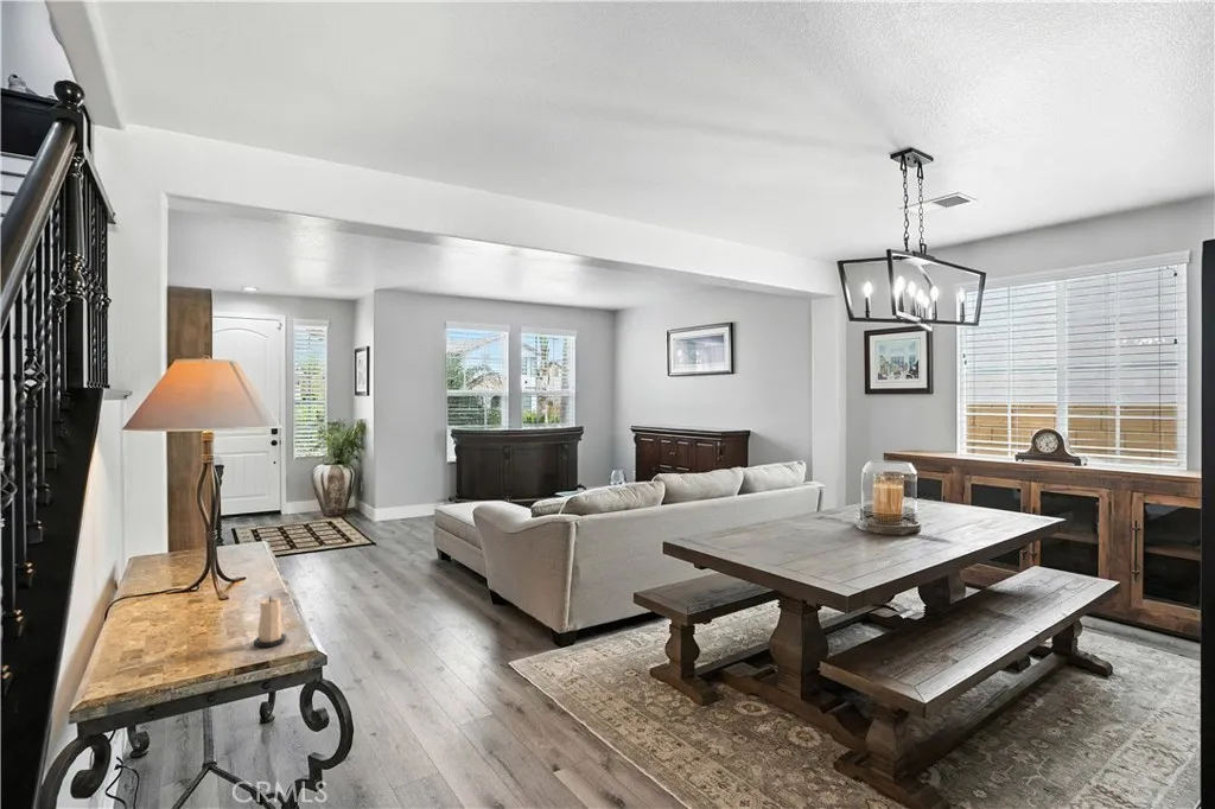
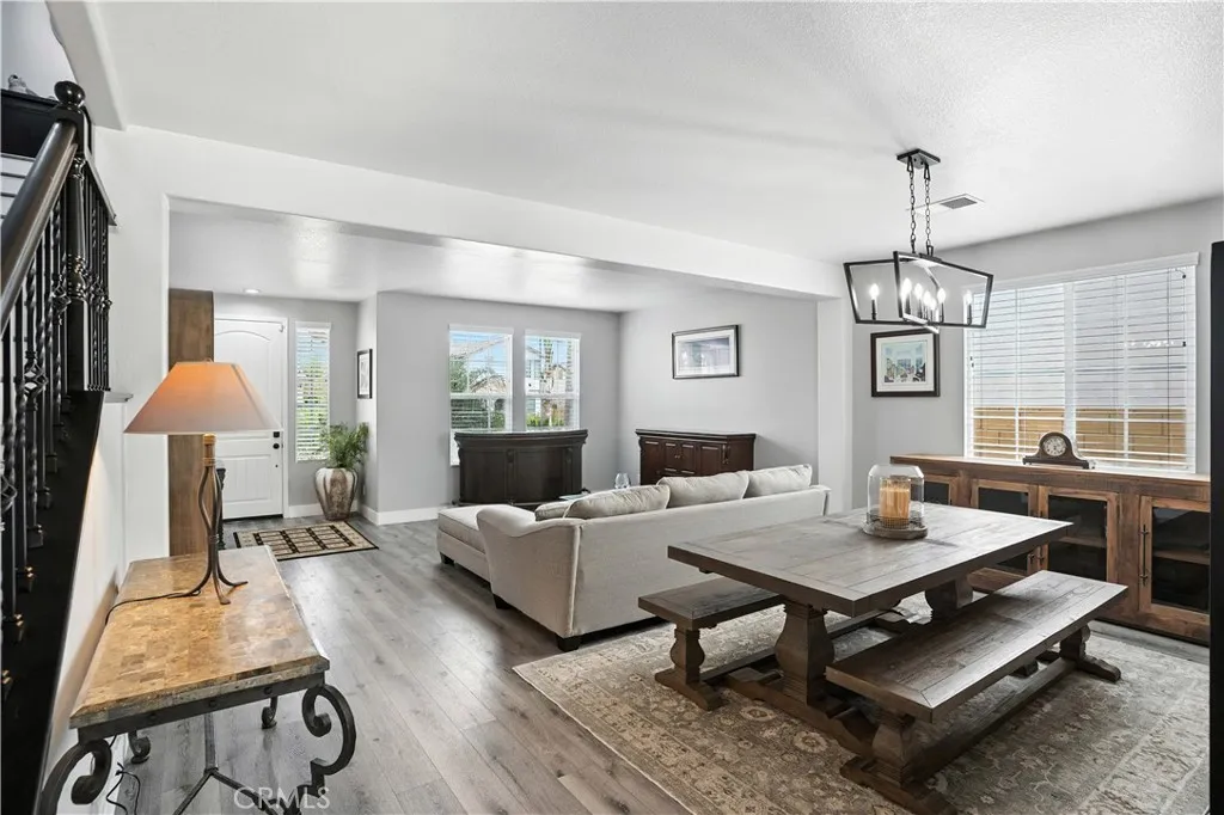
- candle (269, 618)
